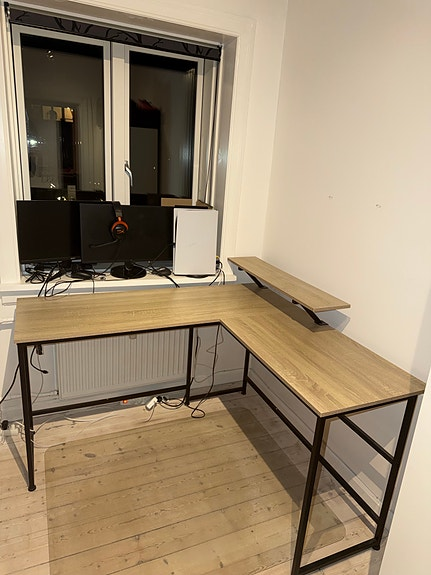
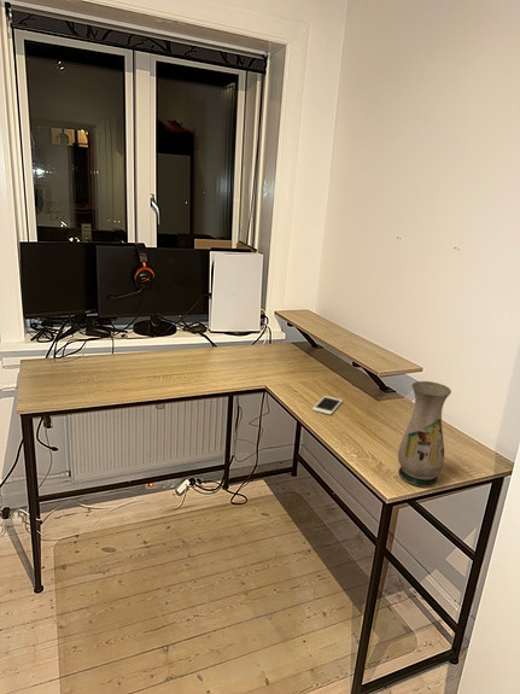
+ vase (425, 433)
+ cell phone (327, 404)
